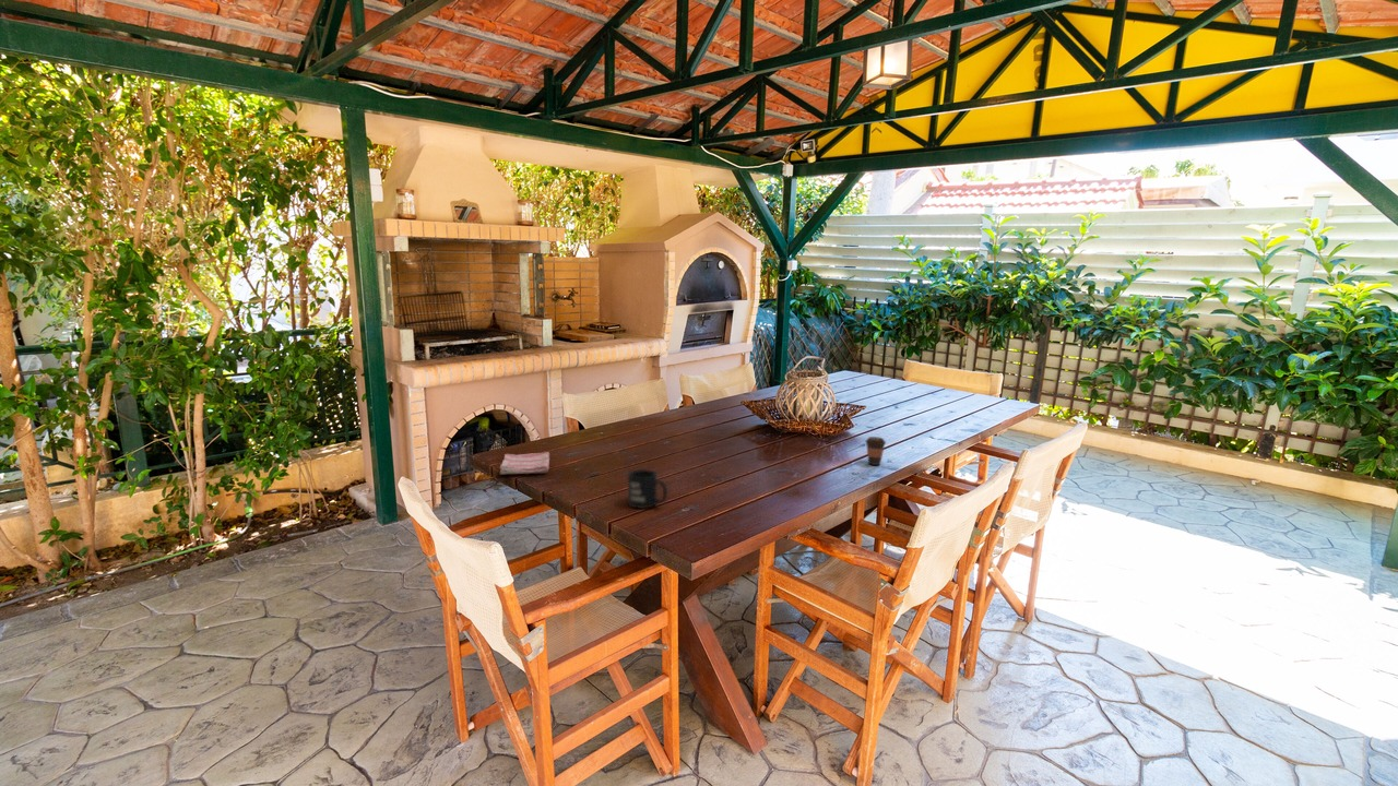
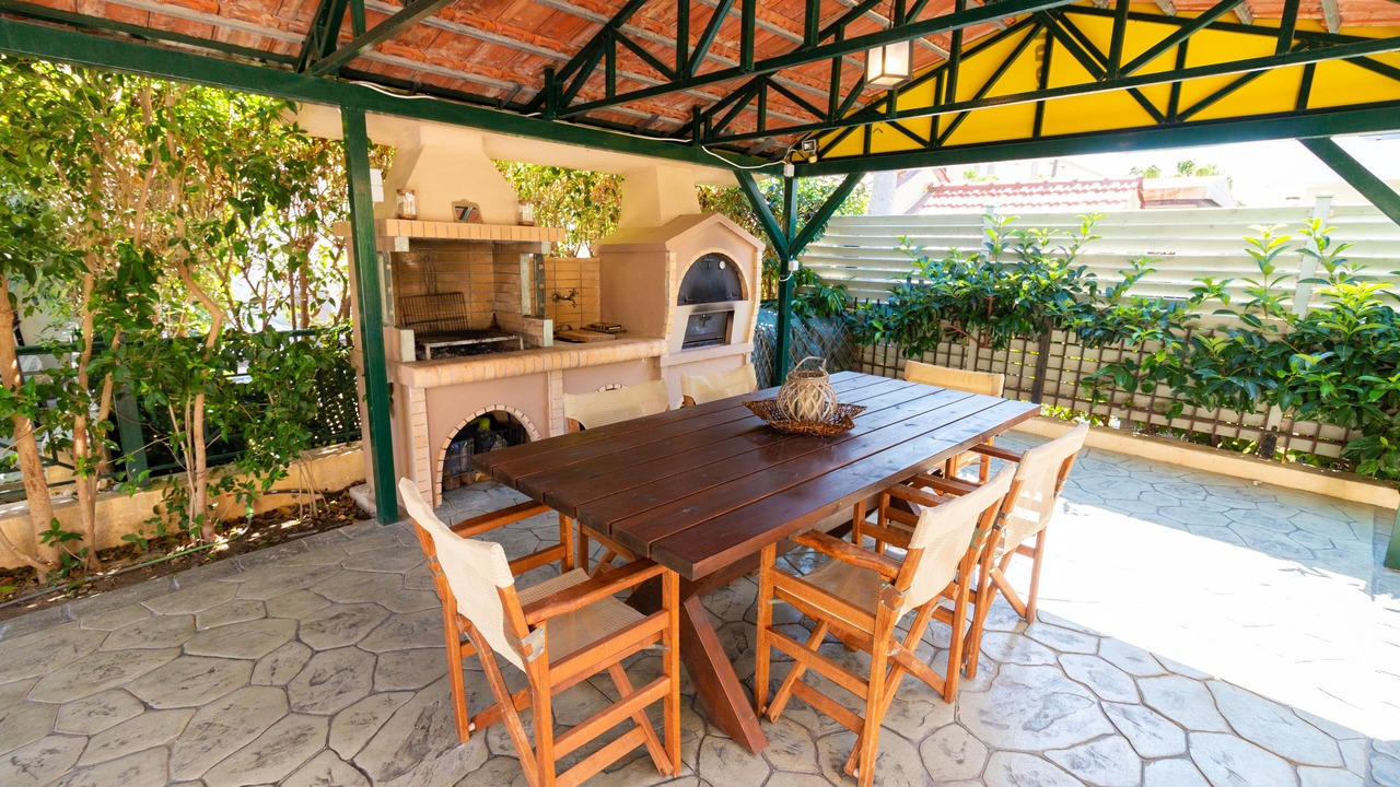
- coffee cup (875, 451)
- dish towel (525, 461)
- mug (648, 489)
